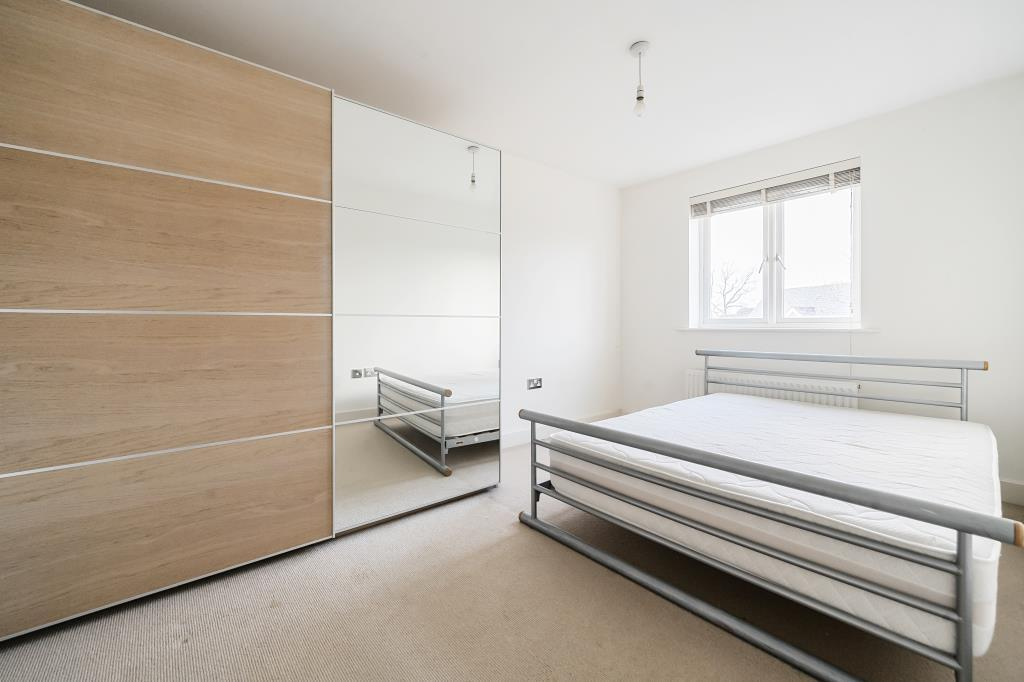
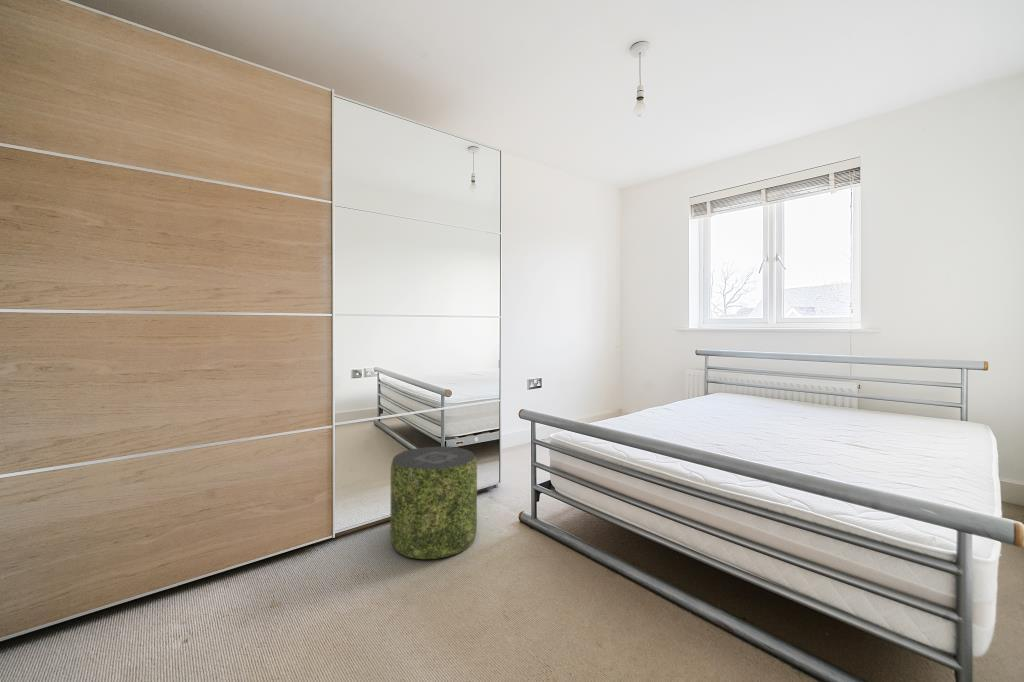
+ pouf (434, 497)
